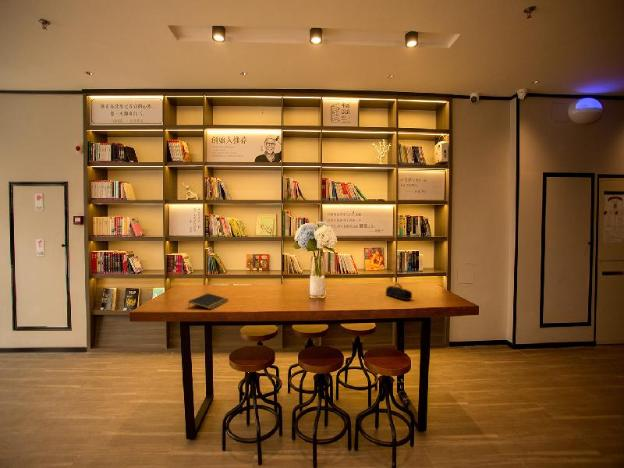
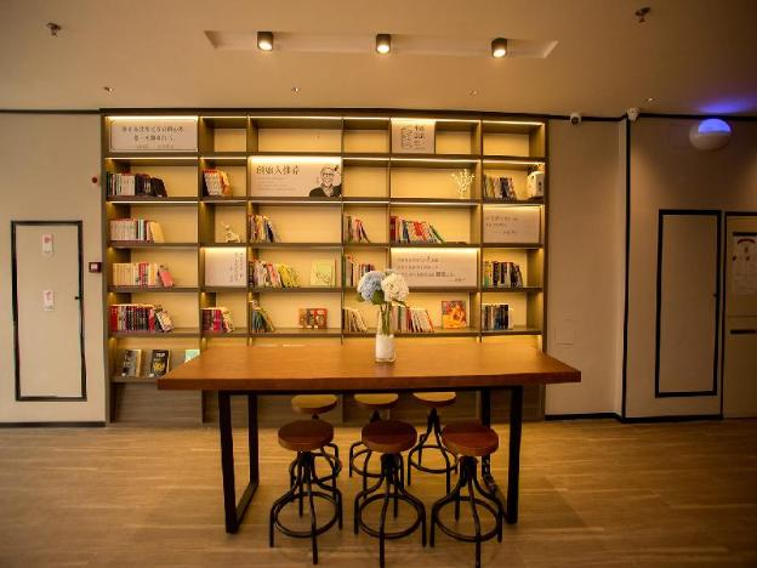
- notepad (209, 300)
- pencil case (398, 290)
